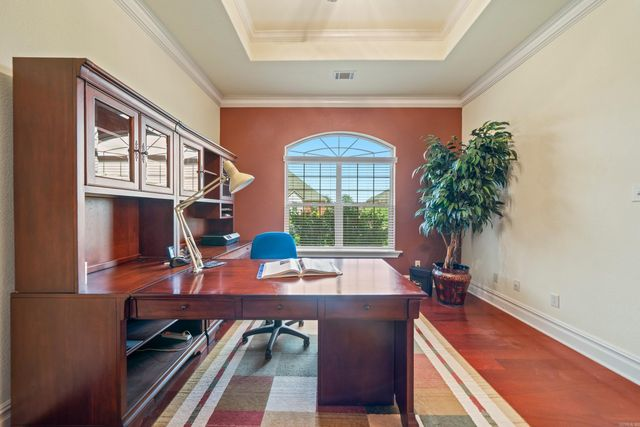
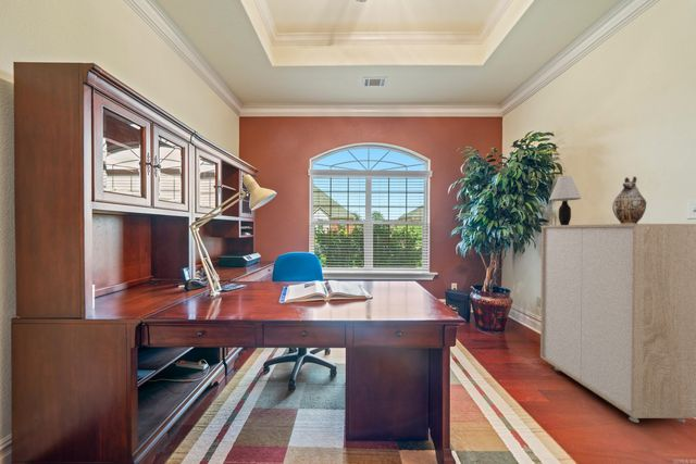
+ decorative vase (629, 200)
+ table lamp (564, 200)
+ storage cabinet (611, 308)
